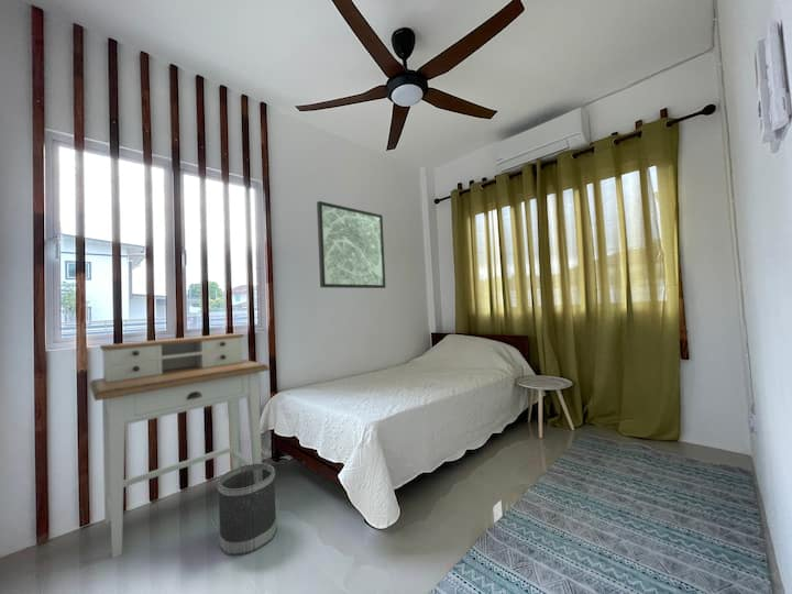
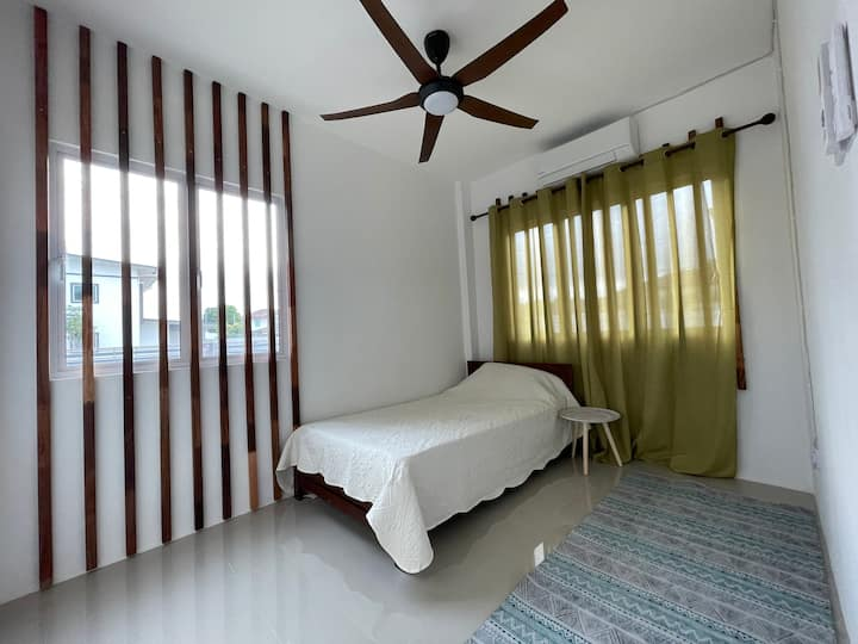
- desk (182, 411)
- wastebasket (248, 506)
- wall art (353, 248)
